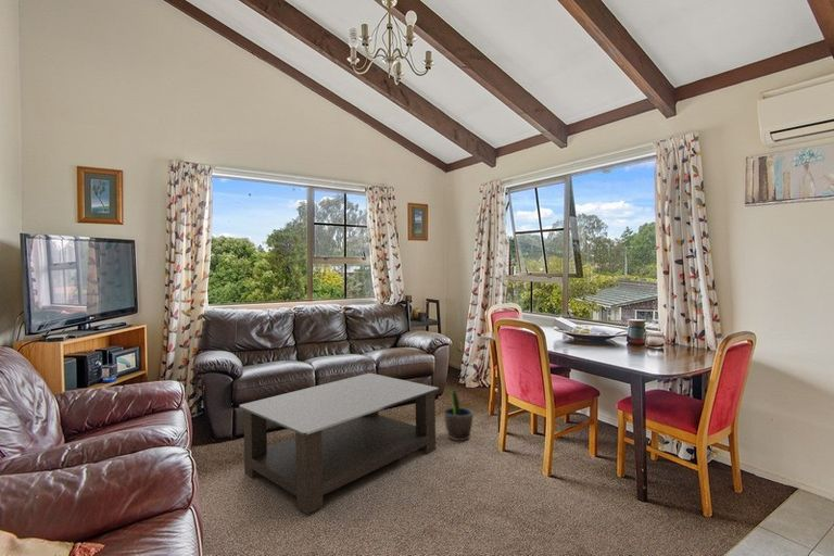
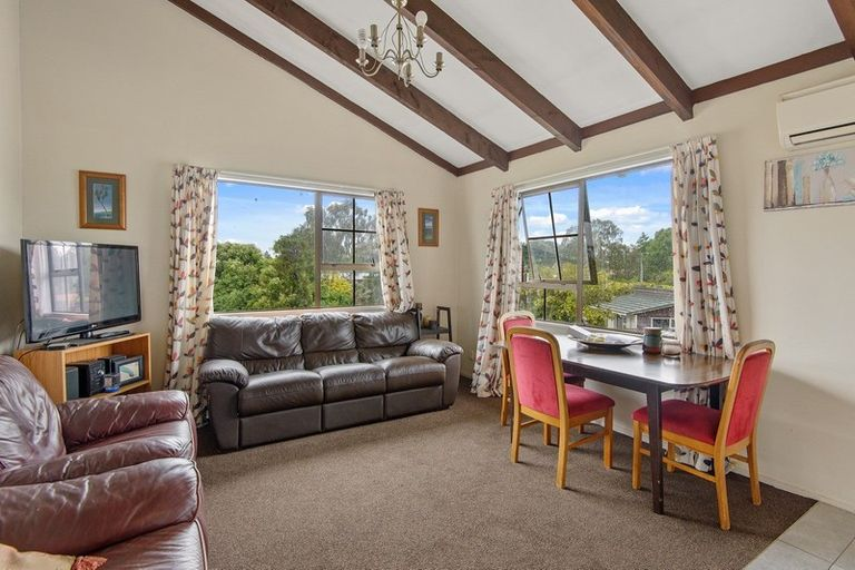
- coffee table (345, 428)
- potted plant (458, 410)
